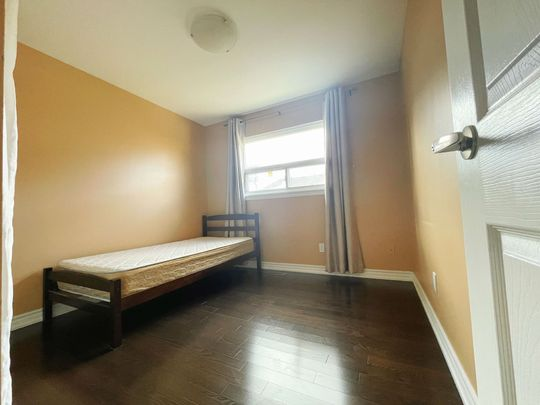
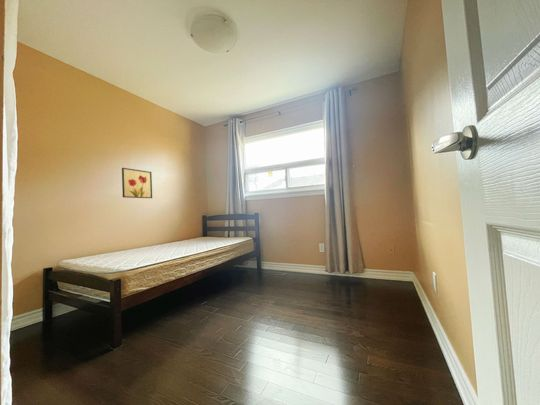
+ wall art (137, 183)
